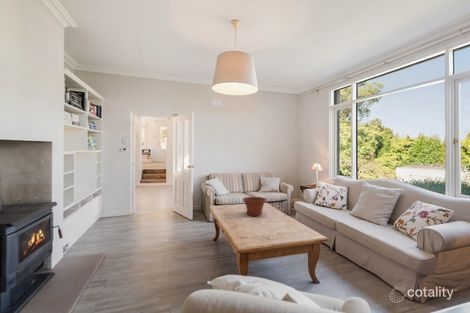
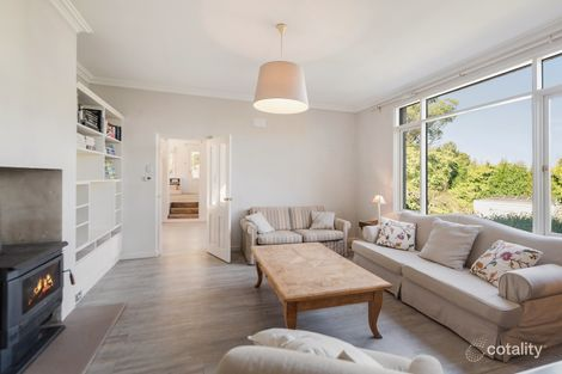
- plant pot (254, 206)
